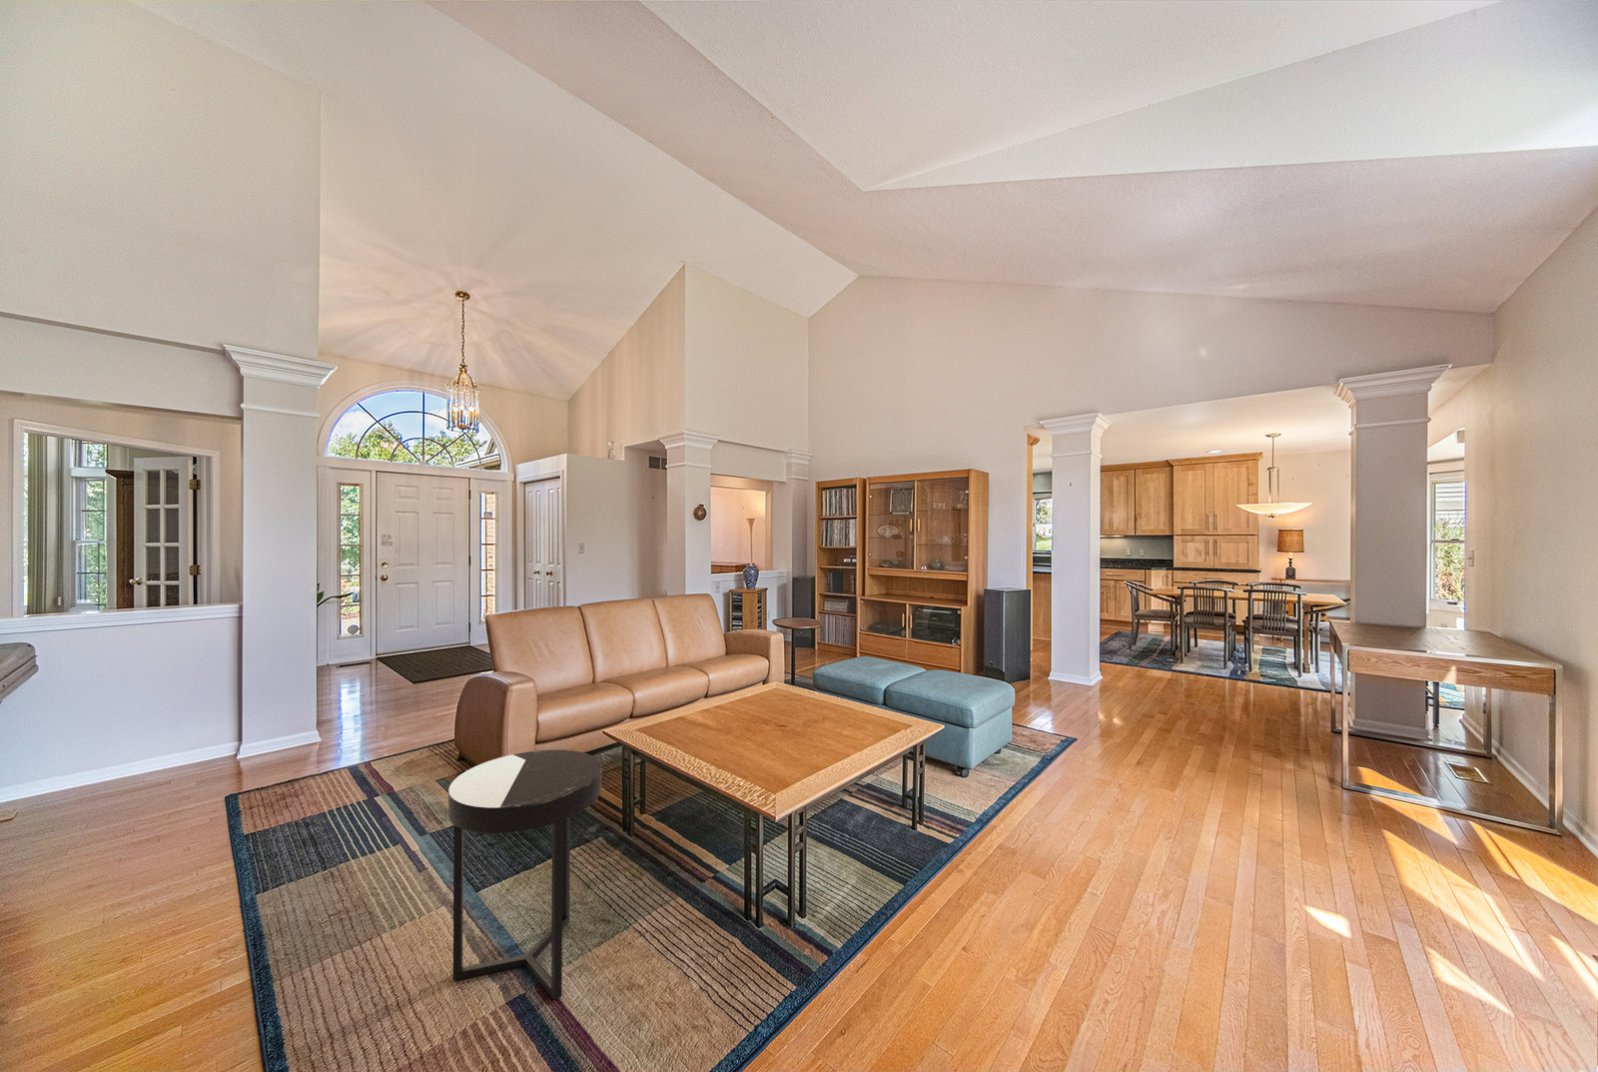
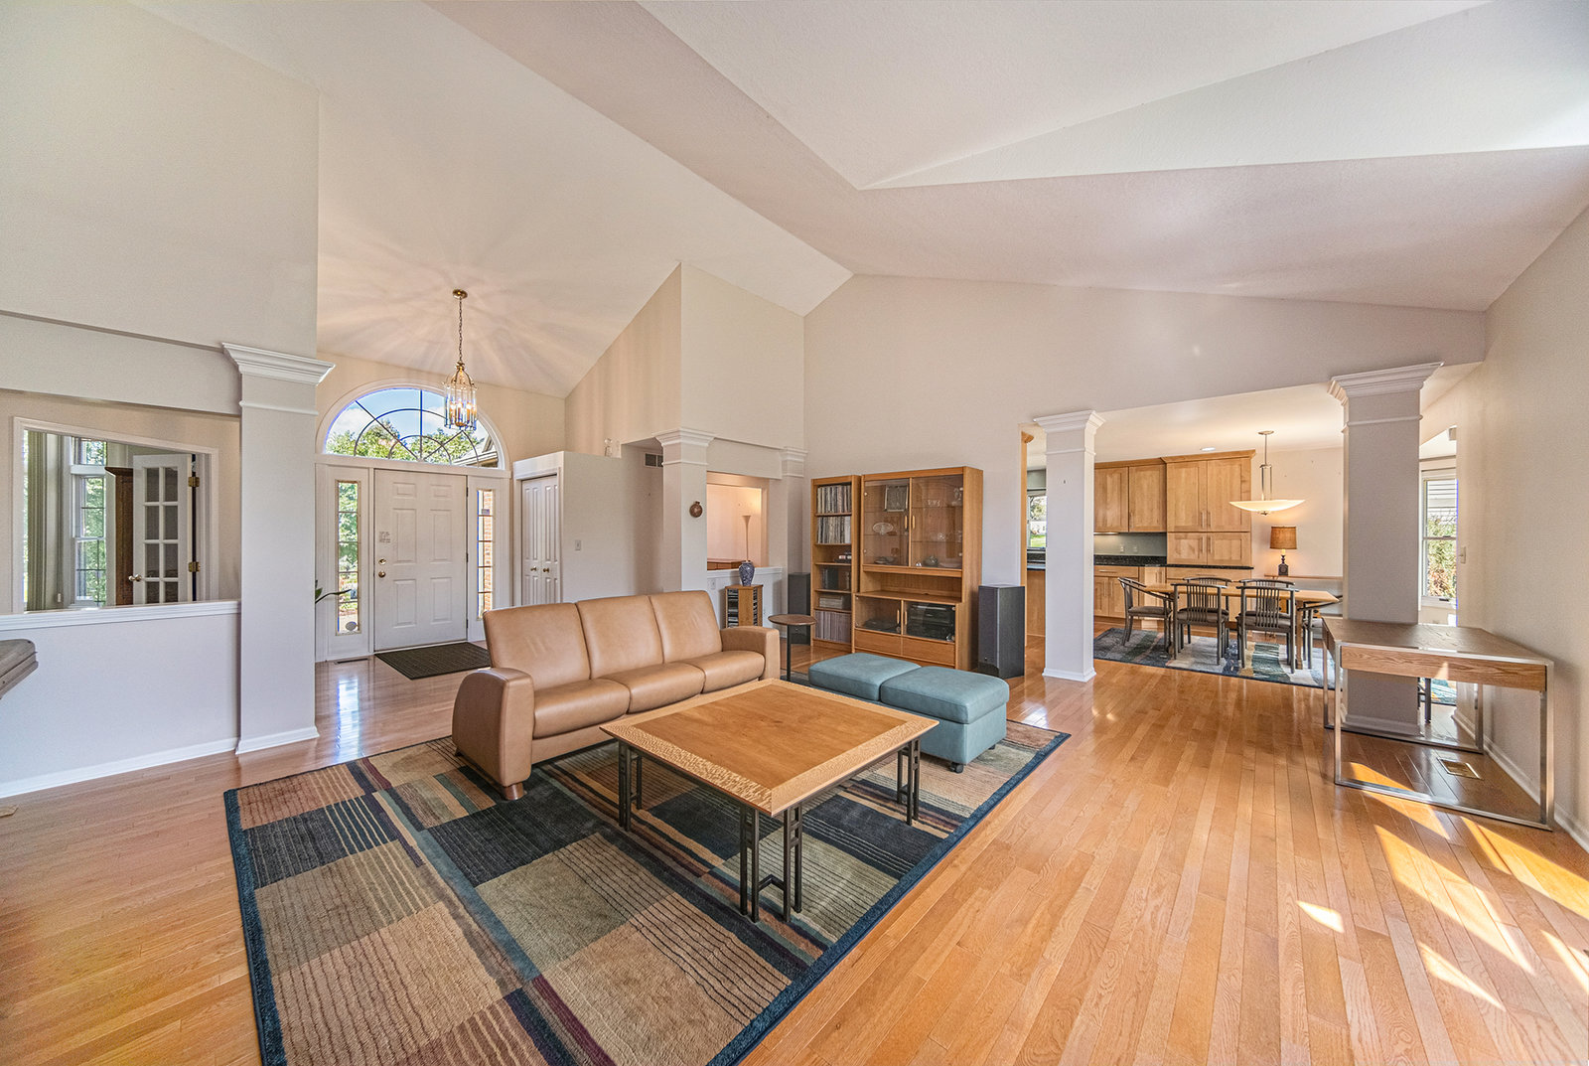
- side table (553, 869)
